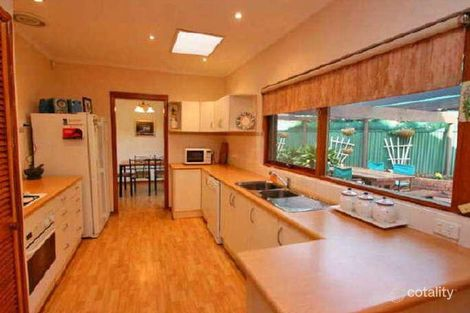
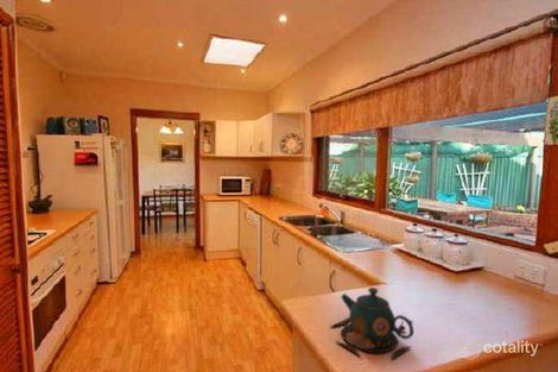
+ teapot (372, 313)
